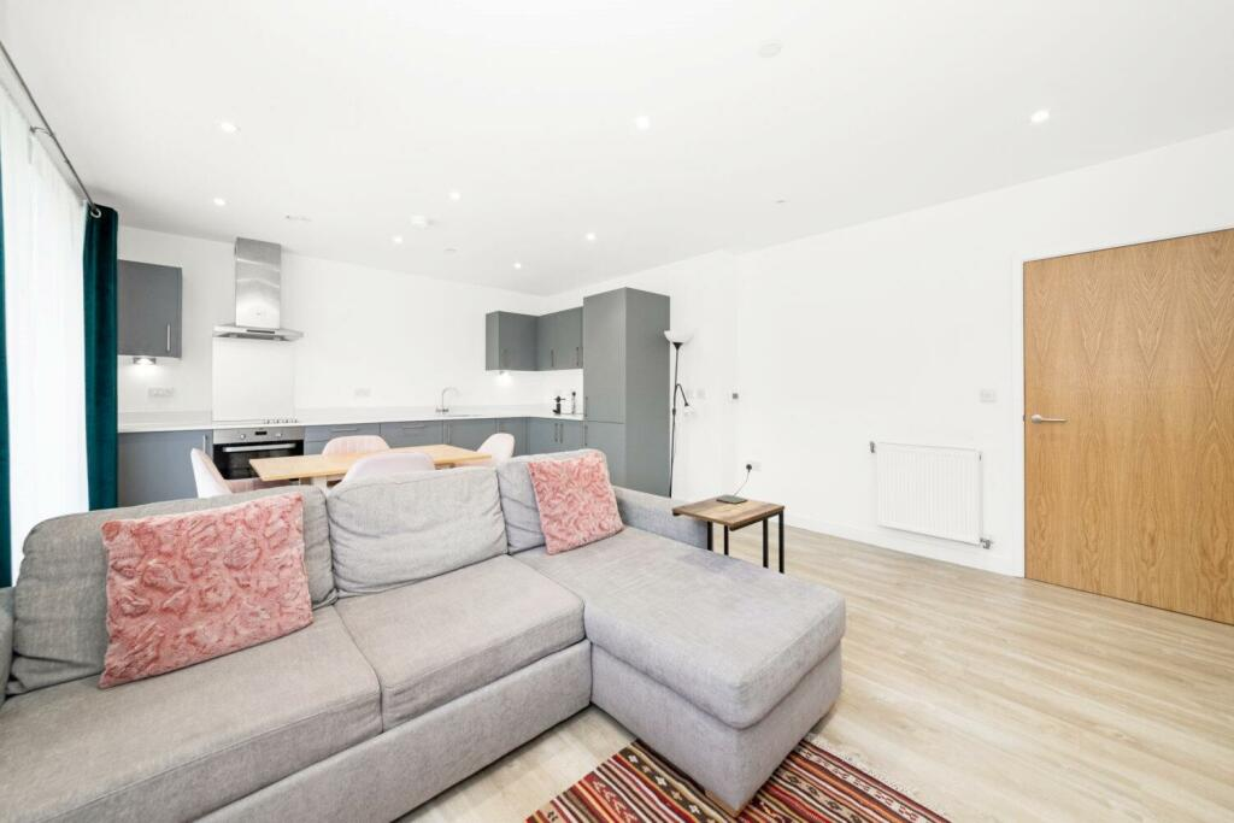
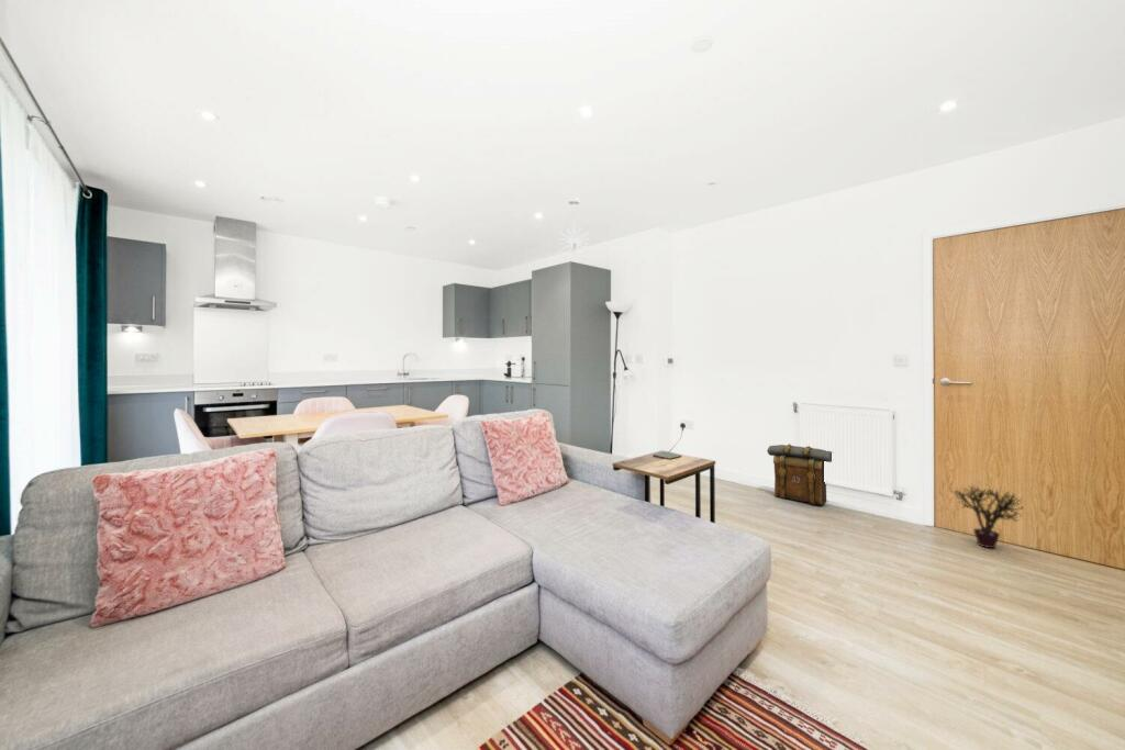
+ backpack (799, 472)
+ pendant light (573, 228)
+ potted plant (985, 516)
